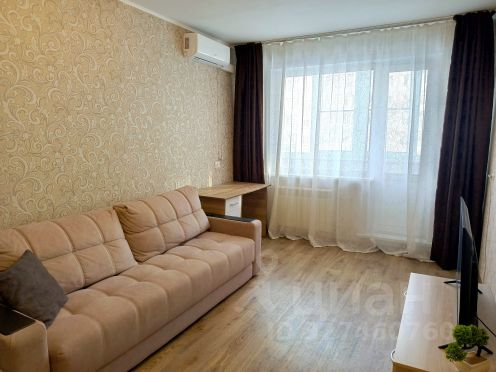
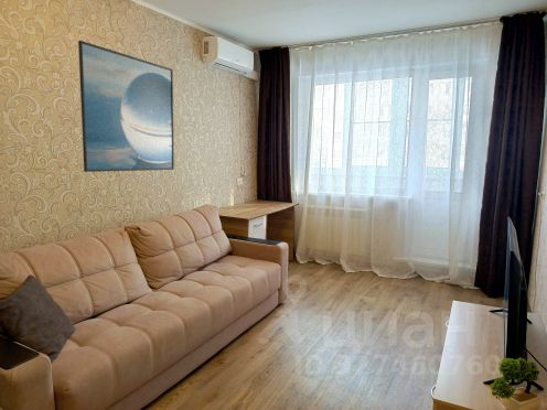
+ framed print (132, 115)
